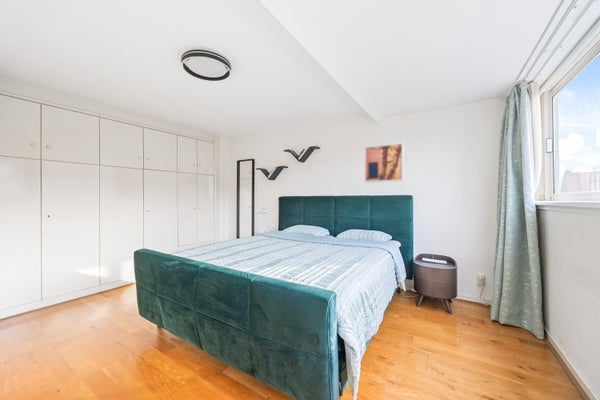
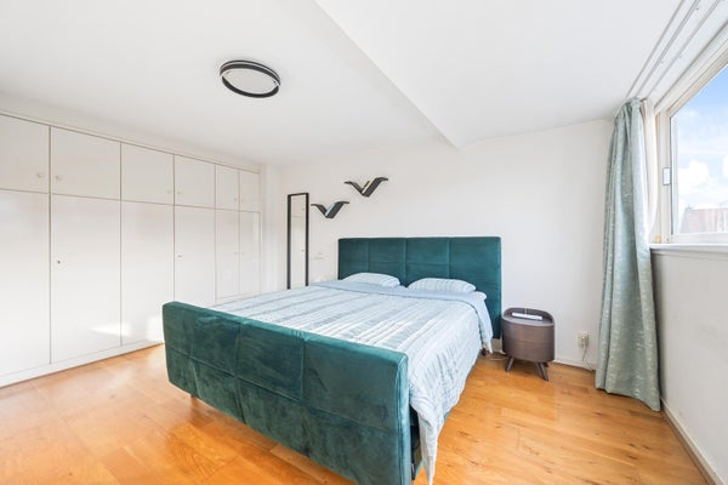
- wall art (383, 163)
